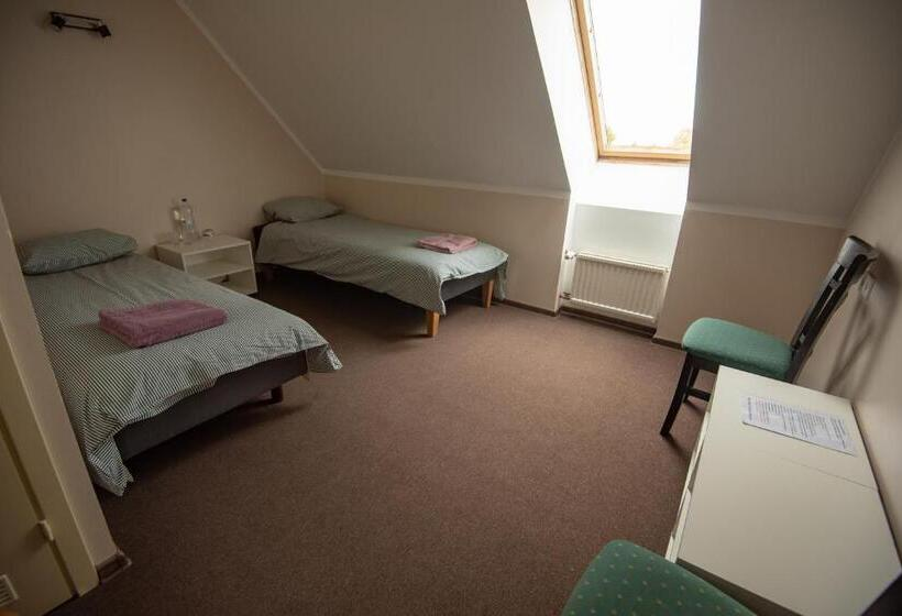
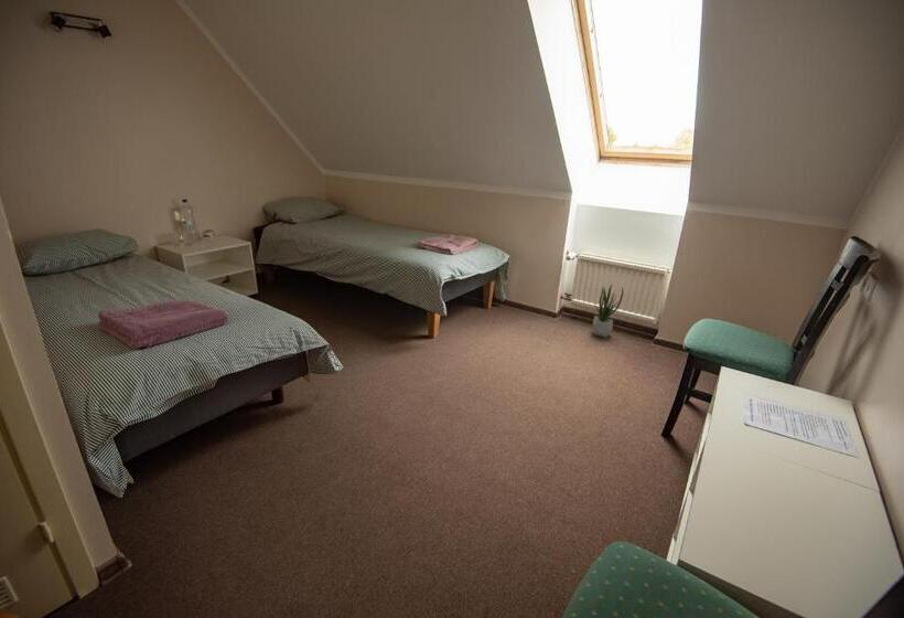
+ potted plant (606, 310)
